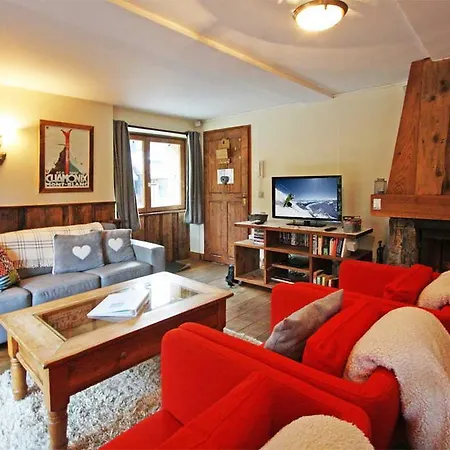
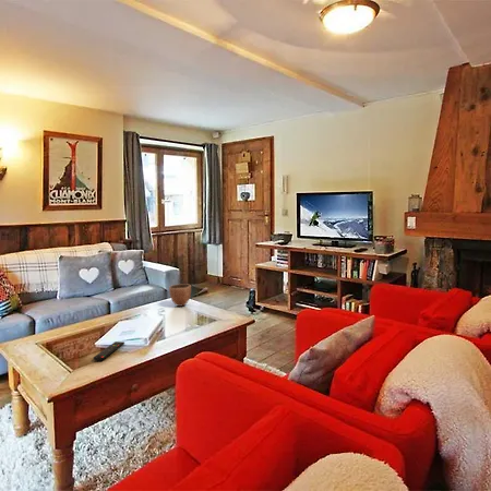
+ decorative bowl (180, 296)
+ remote control (109, 350)
